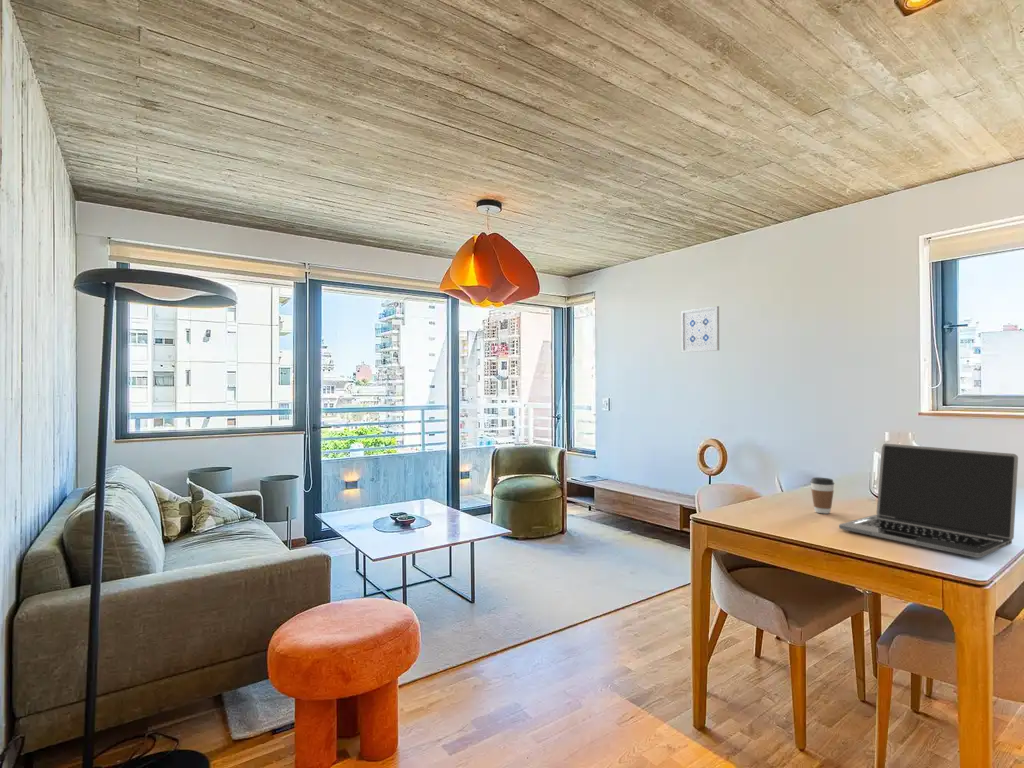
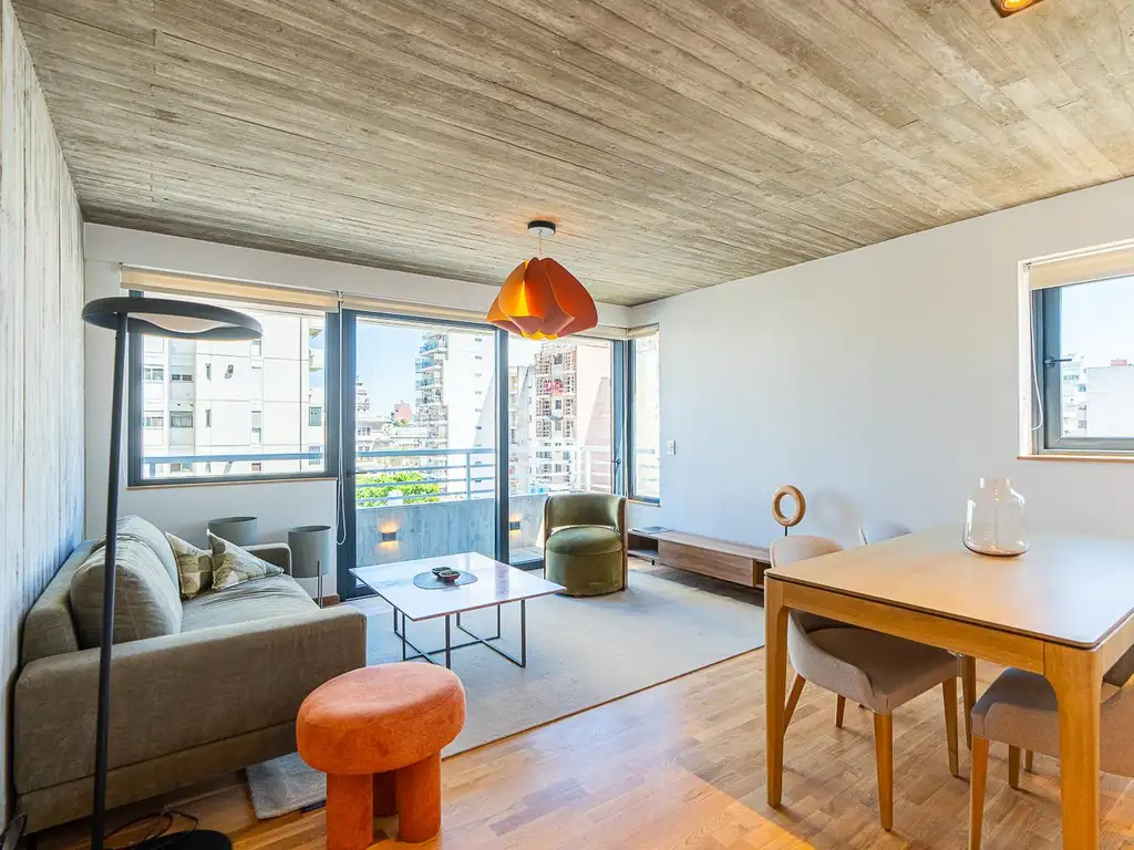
- coffee cup (822, 495)
- laptop (924, 493)
- wall art (699, 330)
